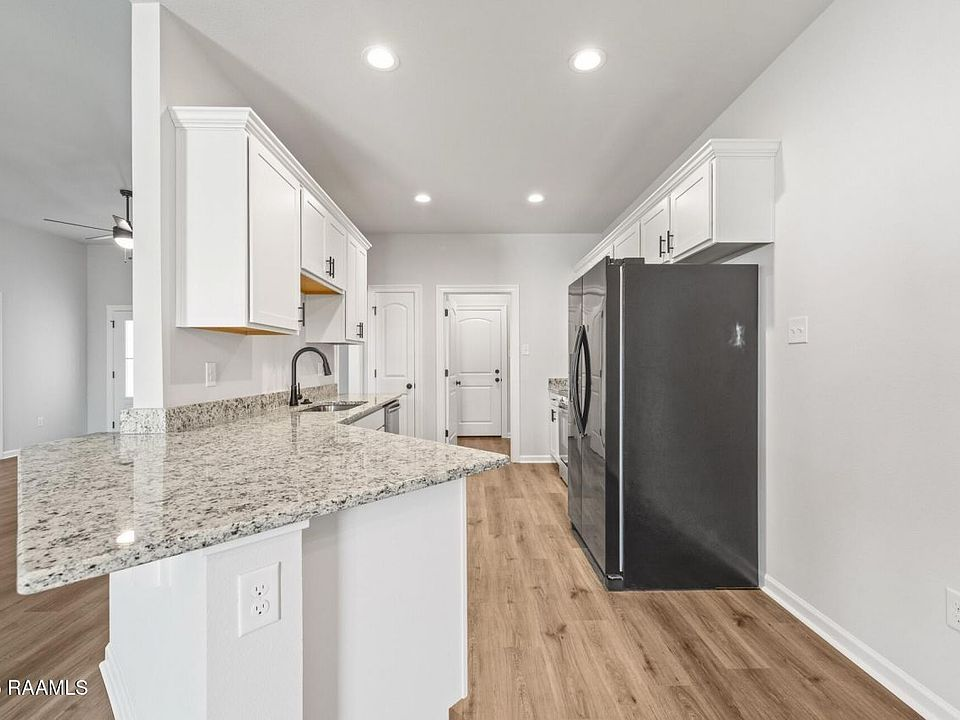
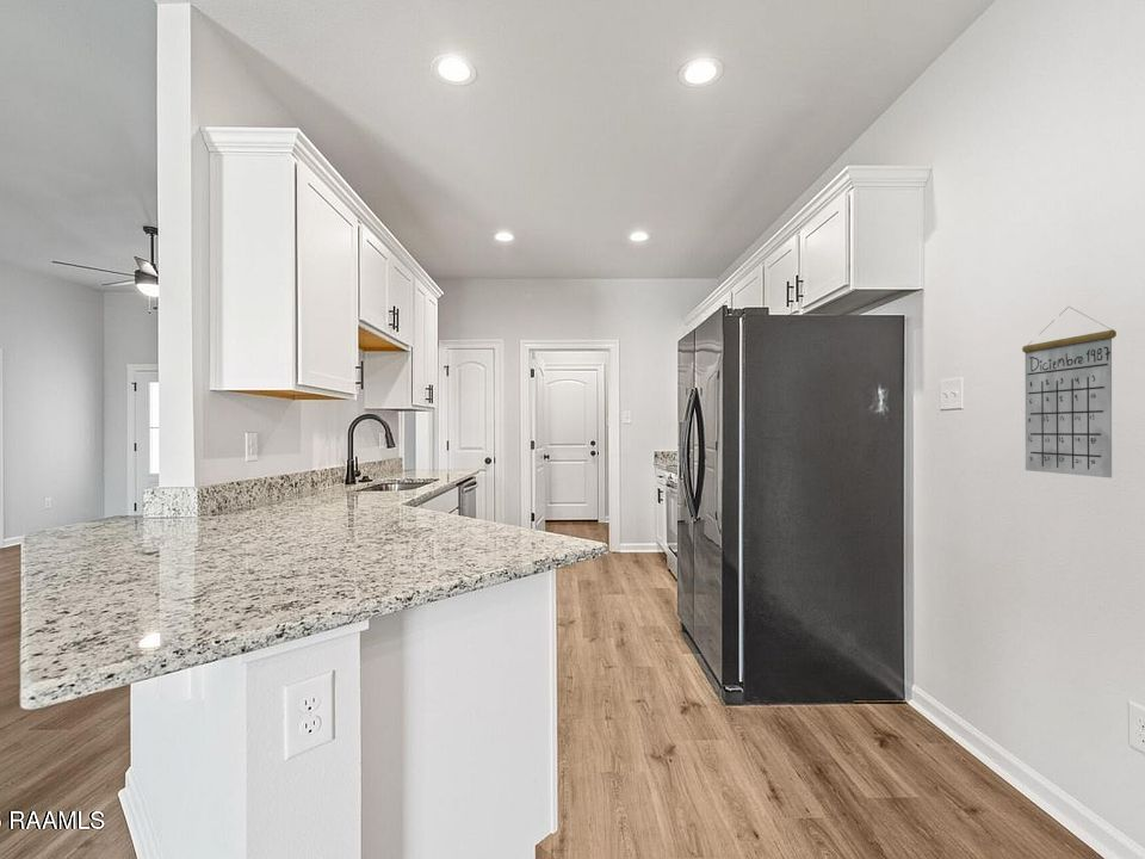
+ calendar (1065, 389)
